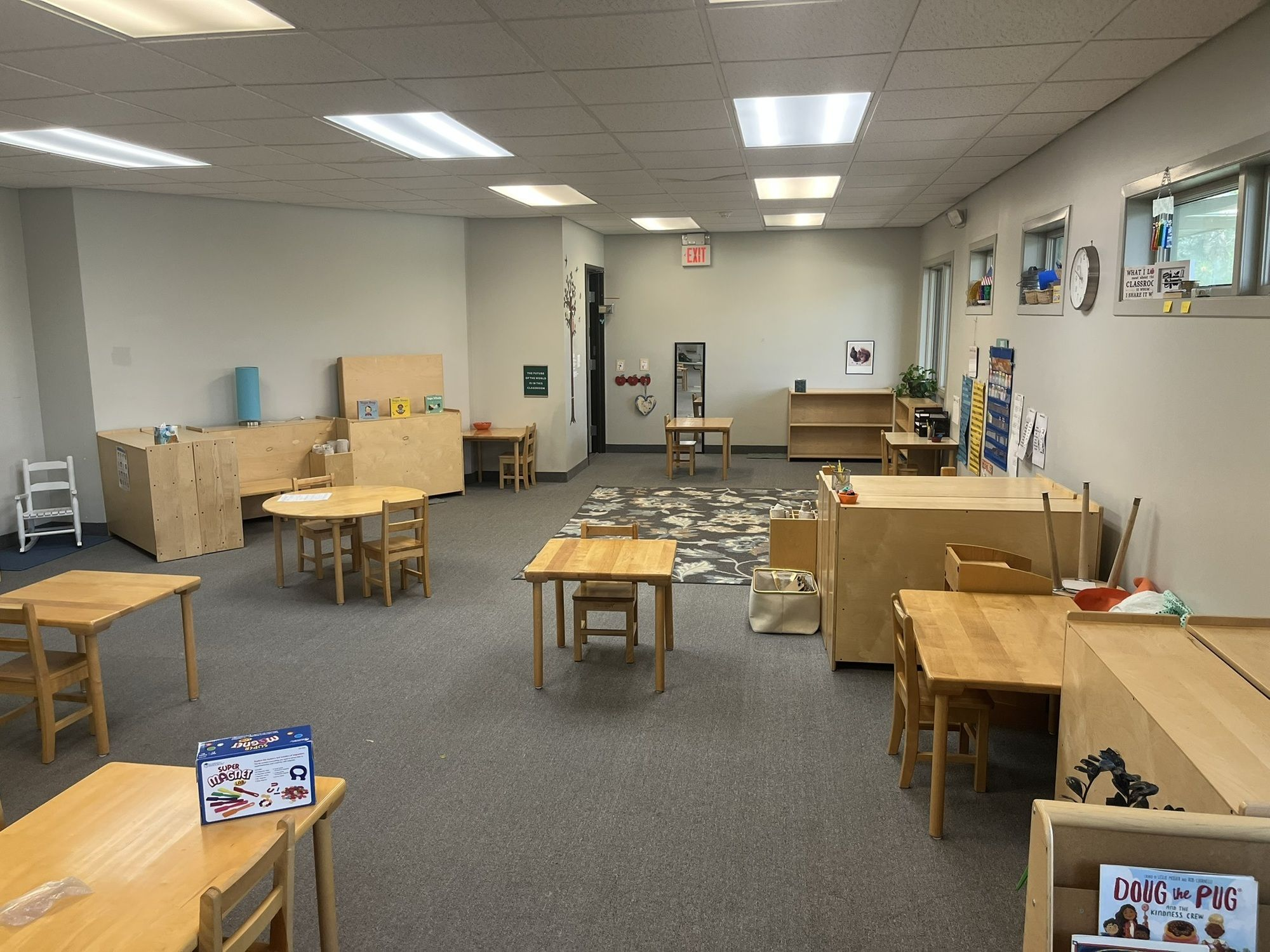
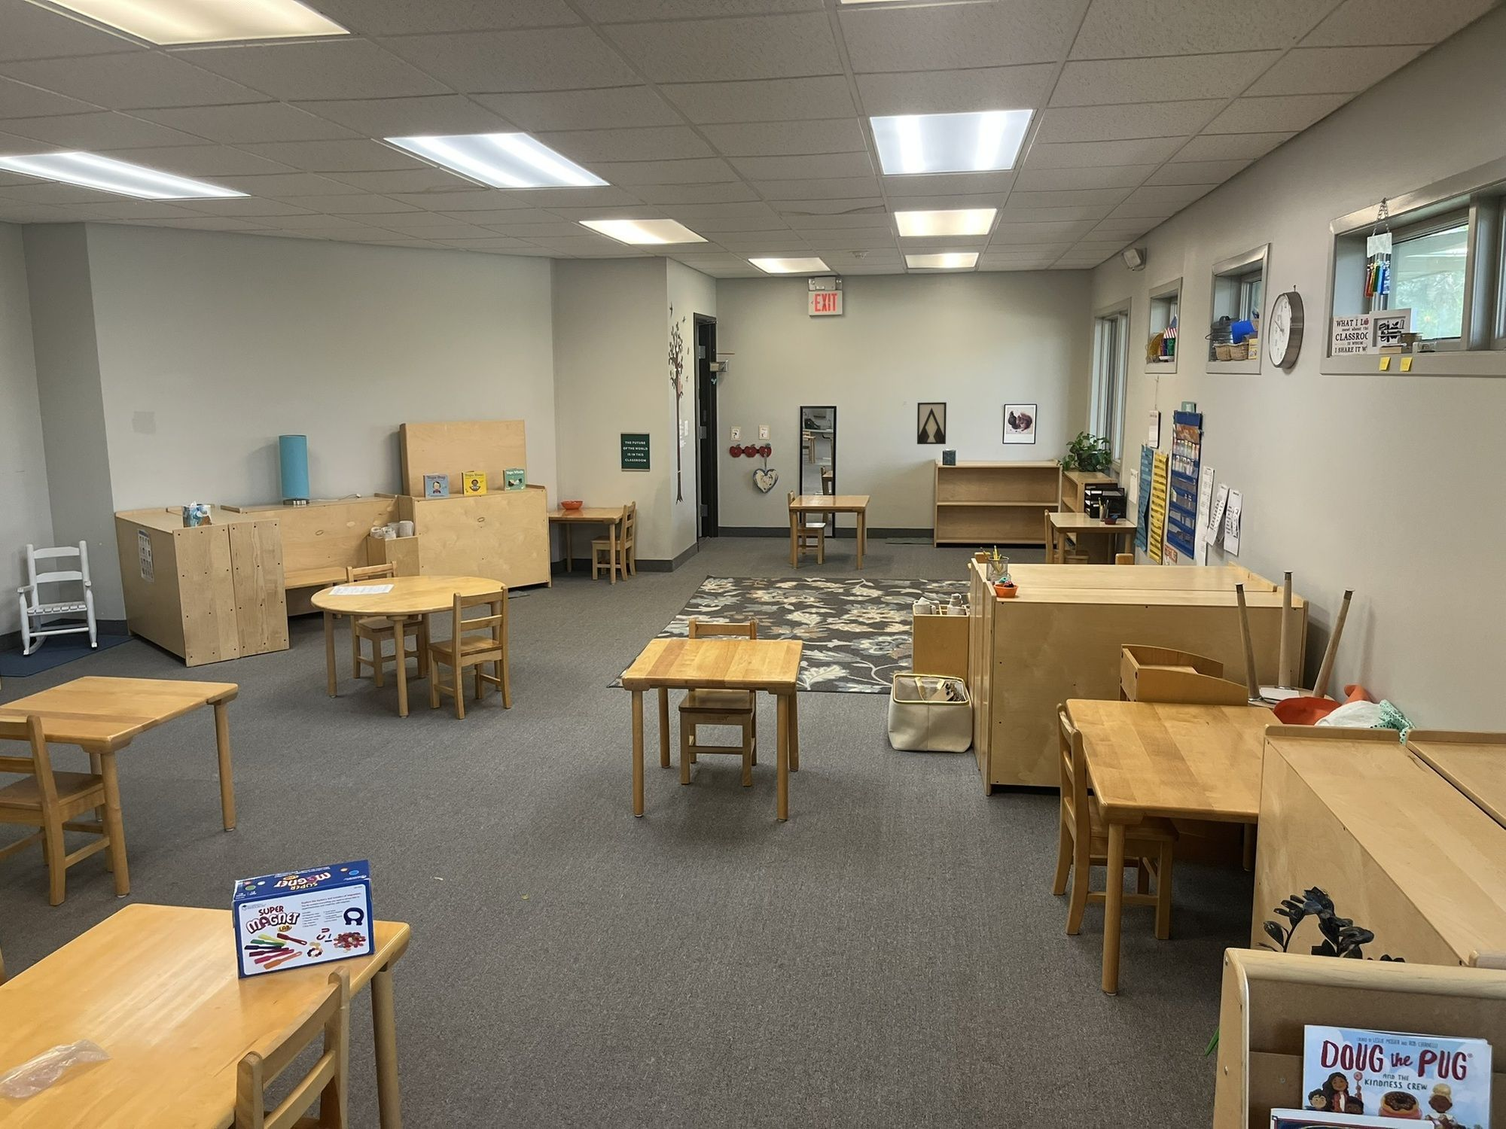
+ wall art (931, 423)
